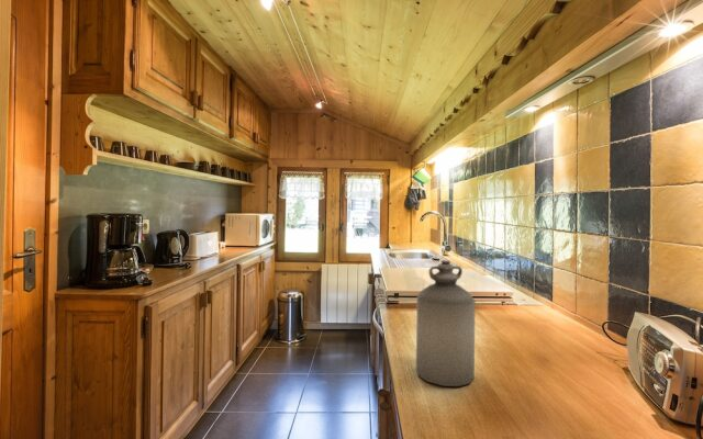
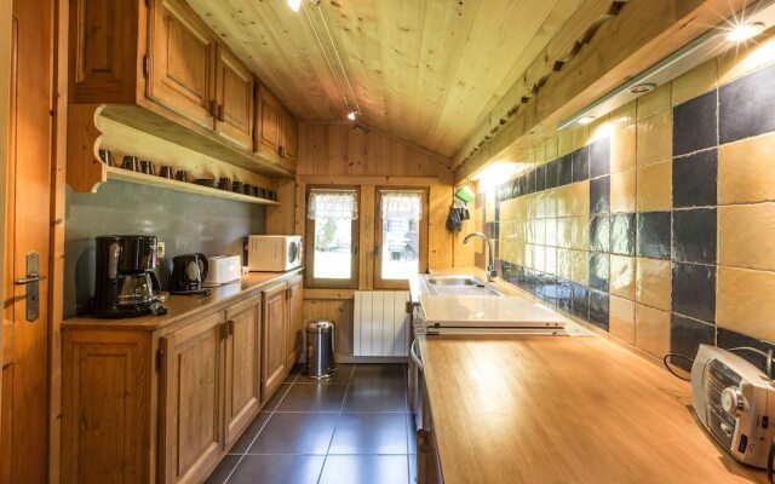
- bottle (445, 316)
